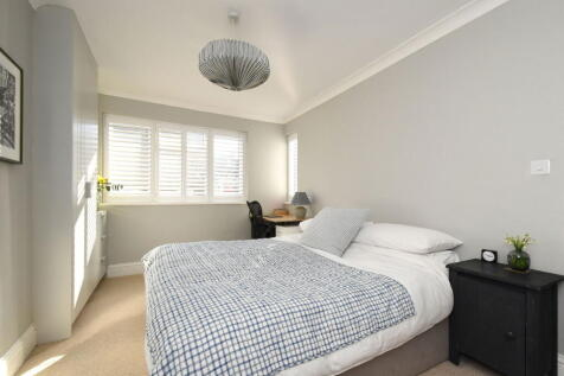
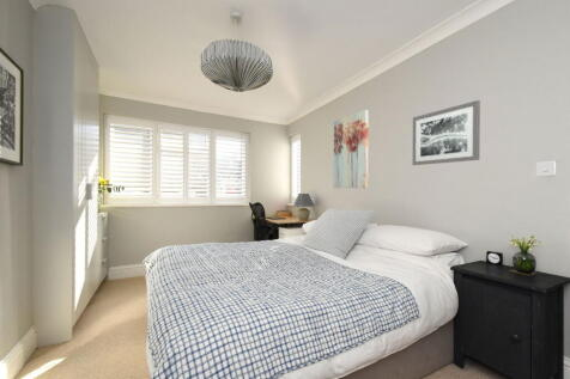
+ wall art (442, 136)
+ wall art (348, 152)
